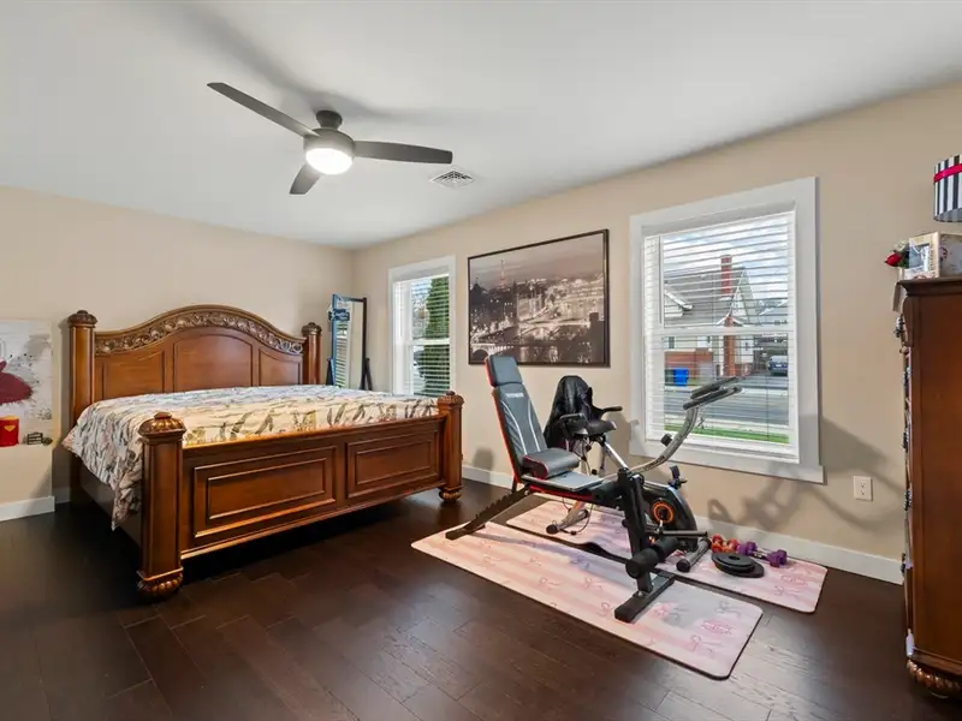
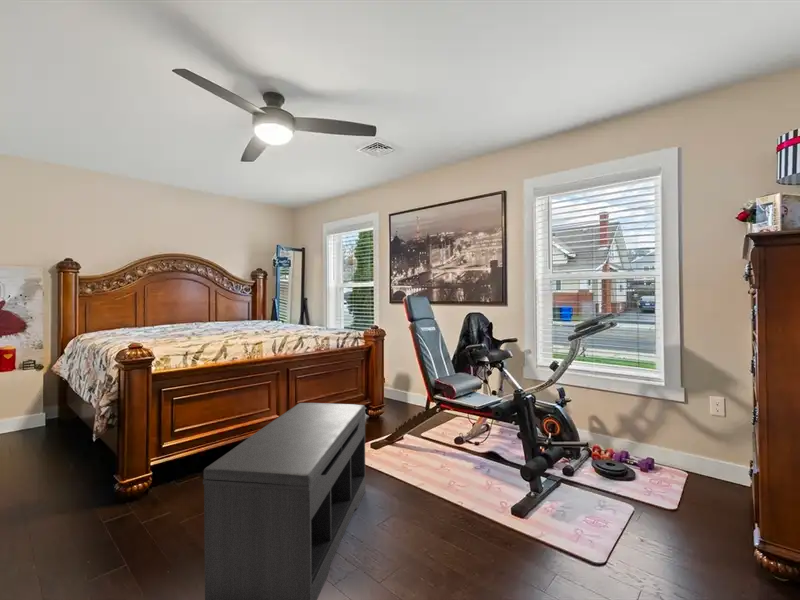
+ bench (303, 481)
